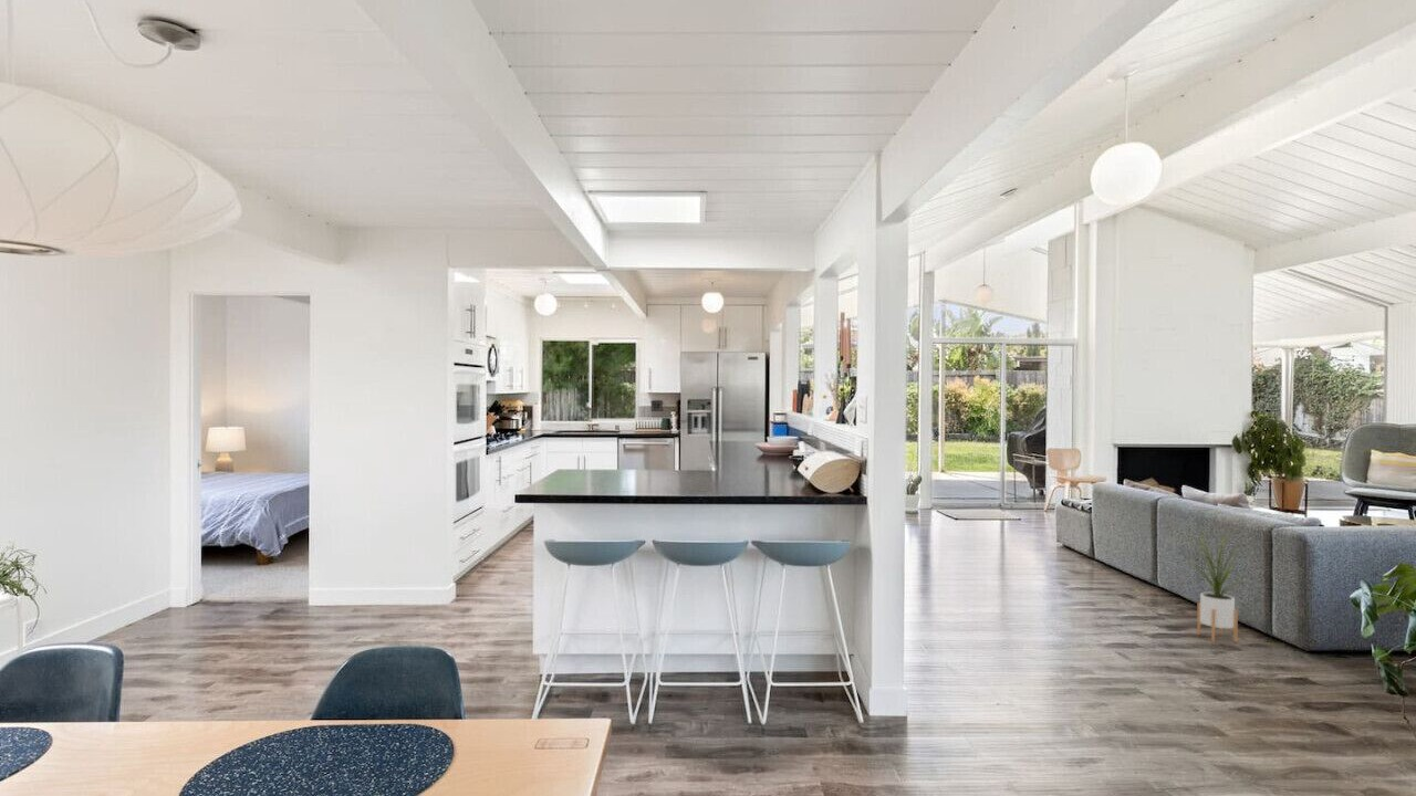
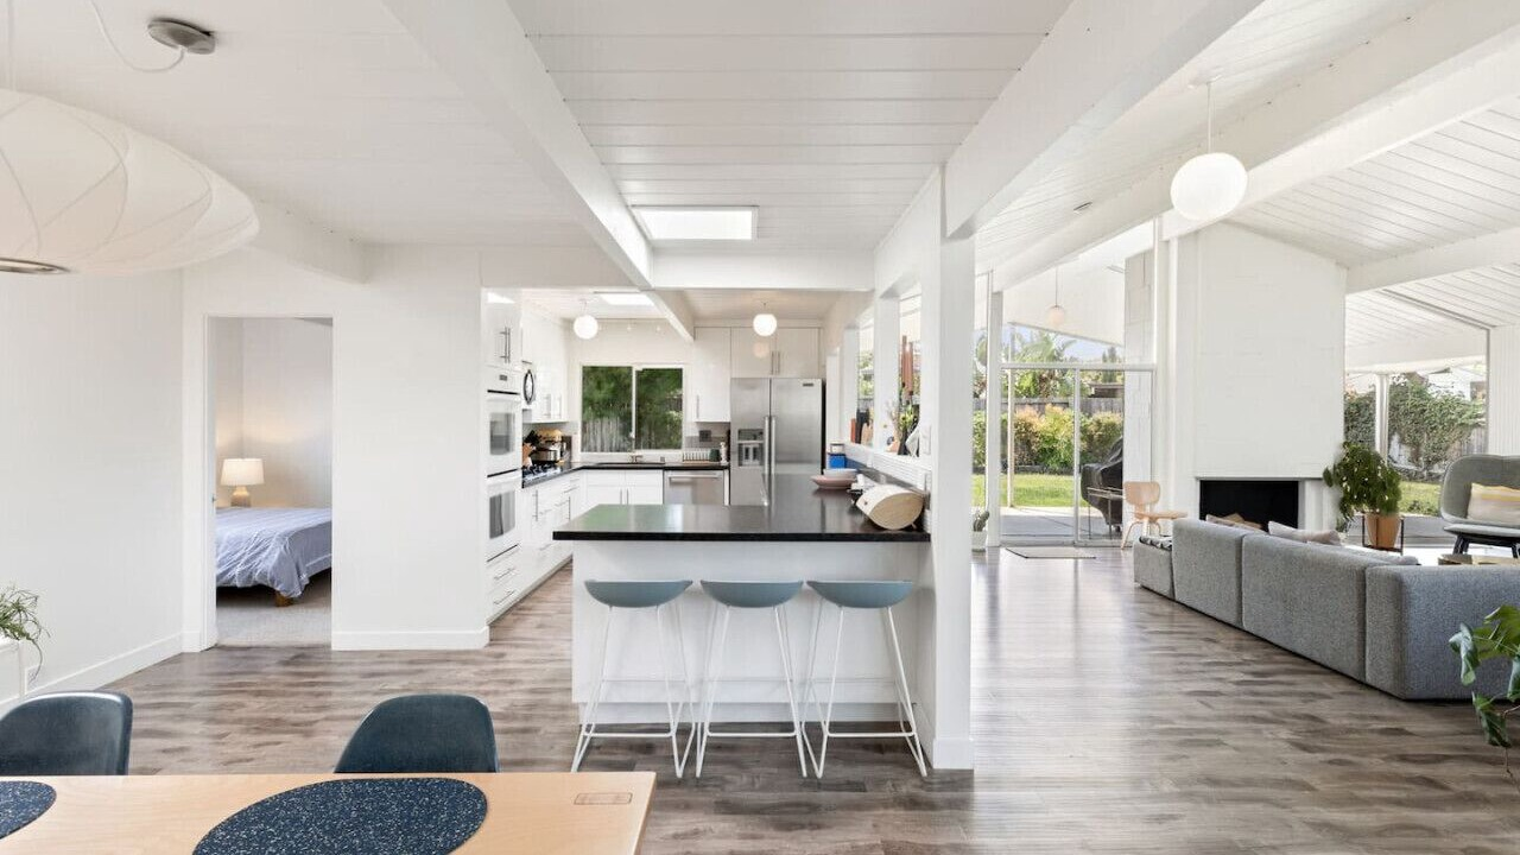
- house plant (1218, 583)
